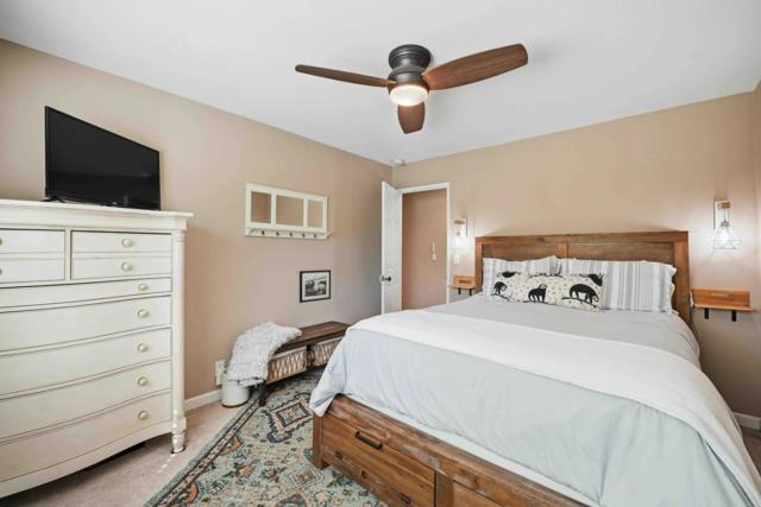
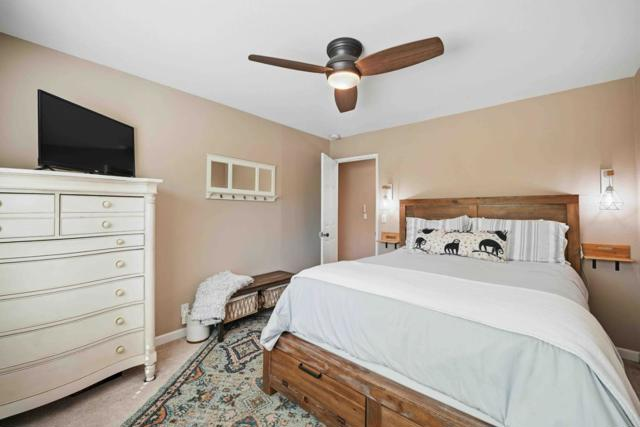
- picture frame (315, 285)
